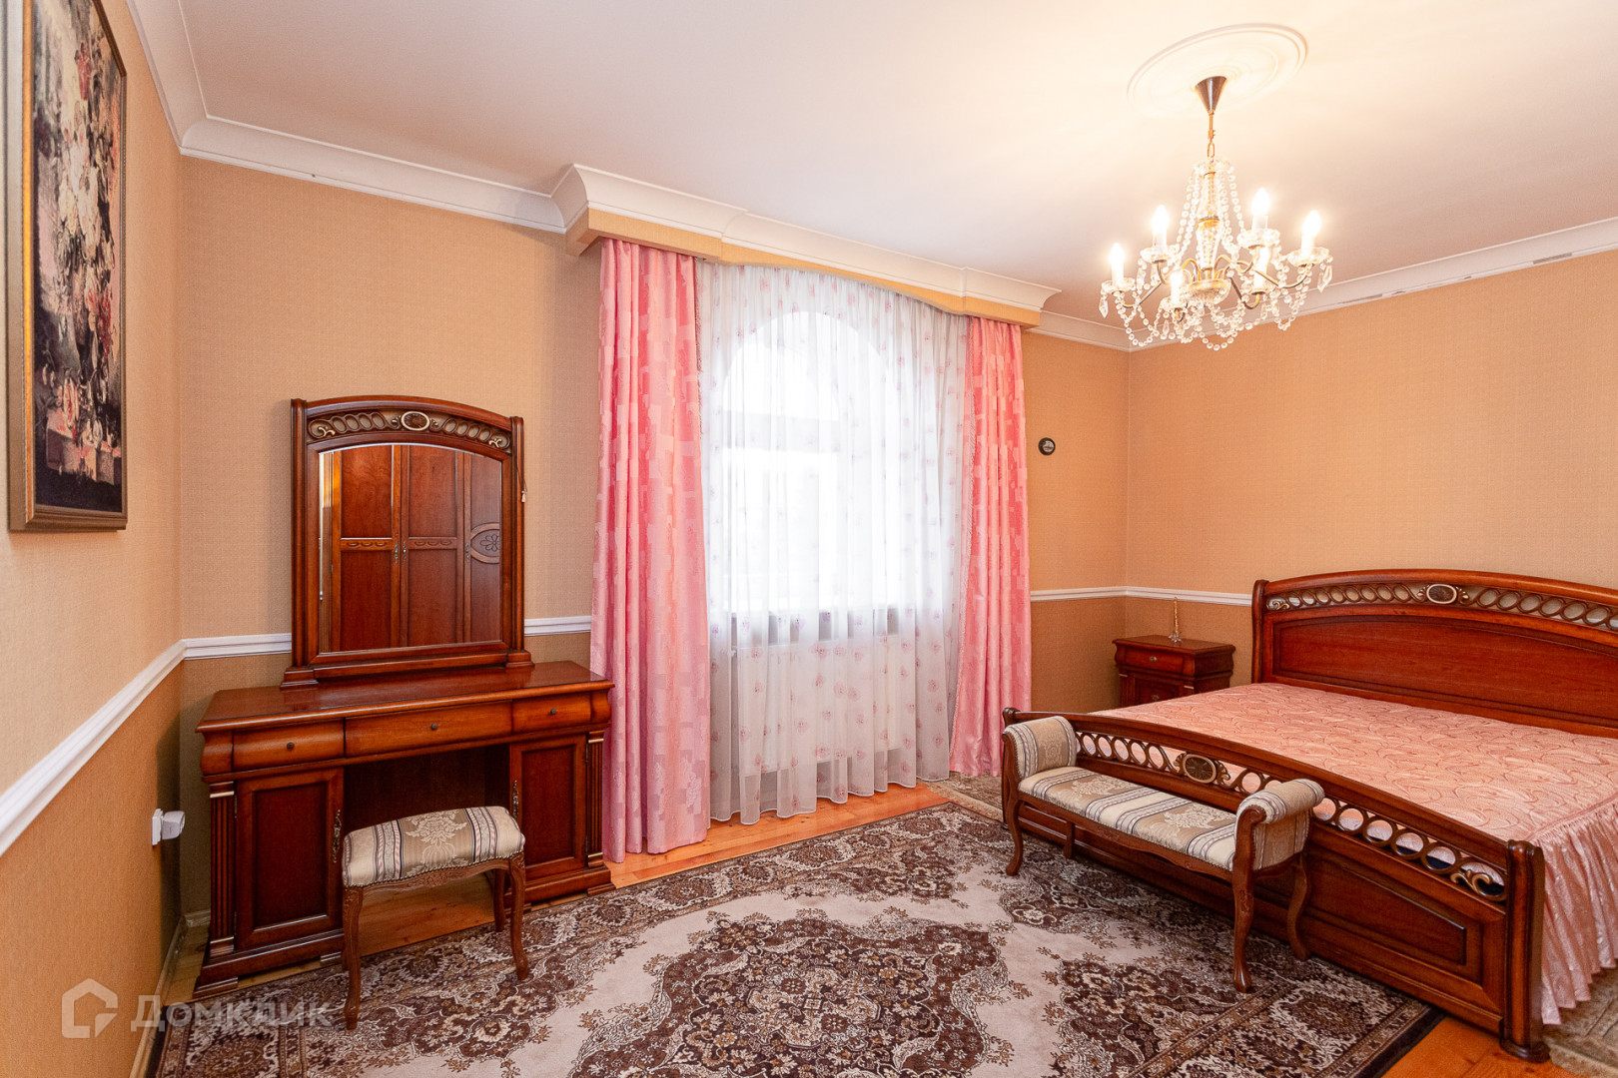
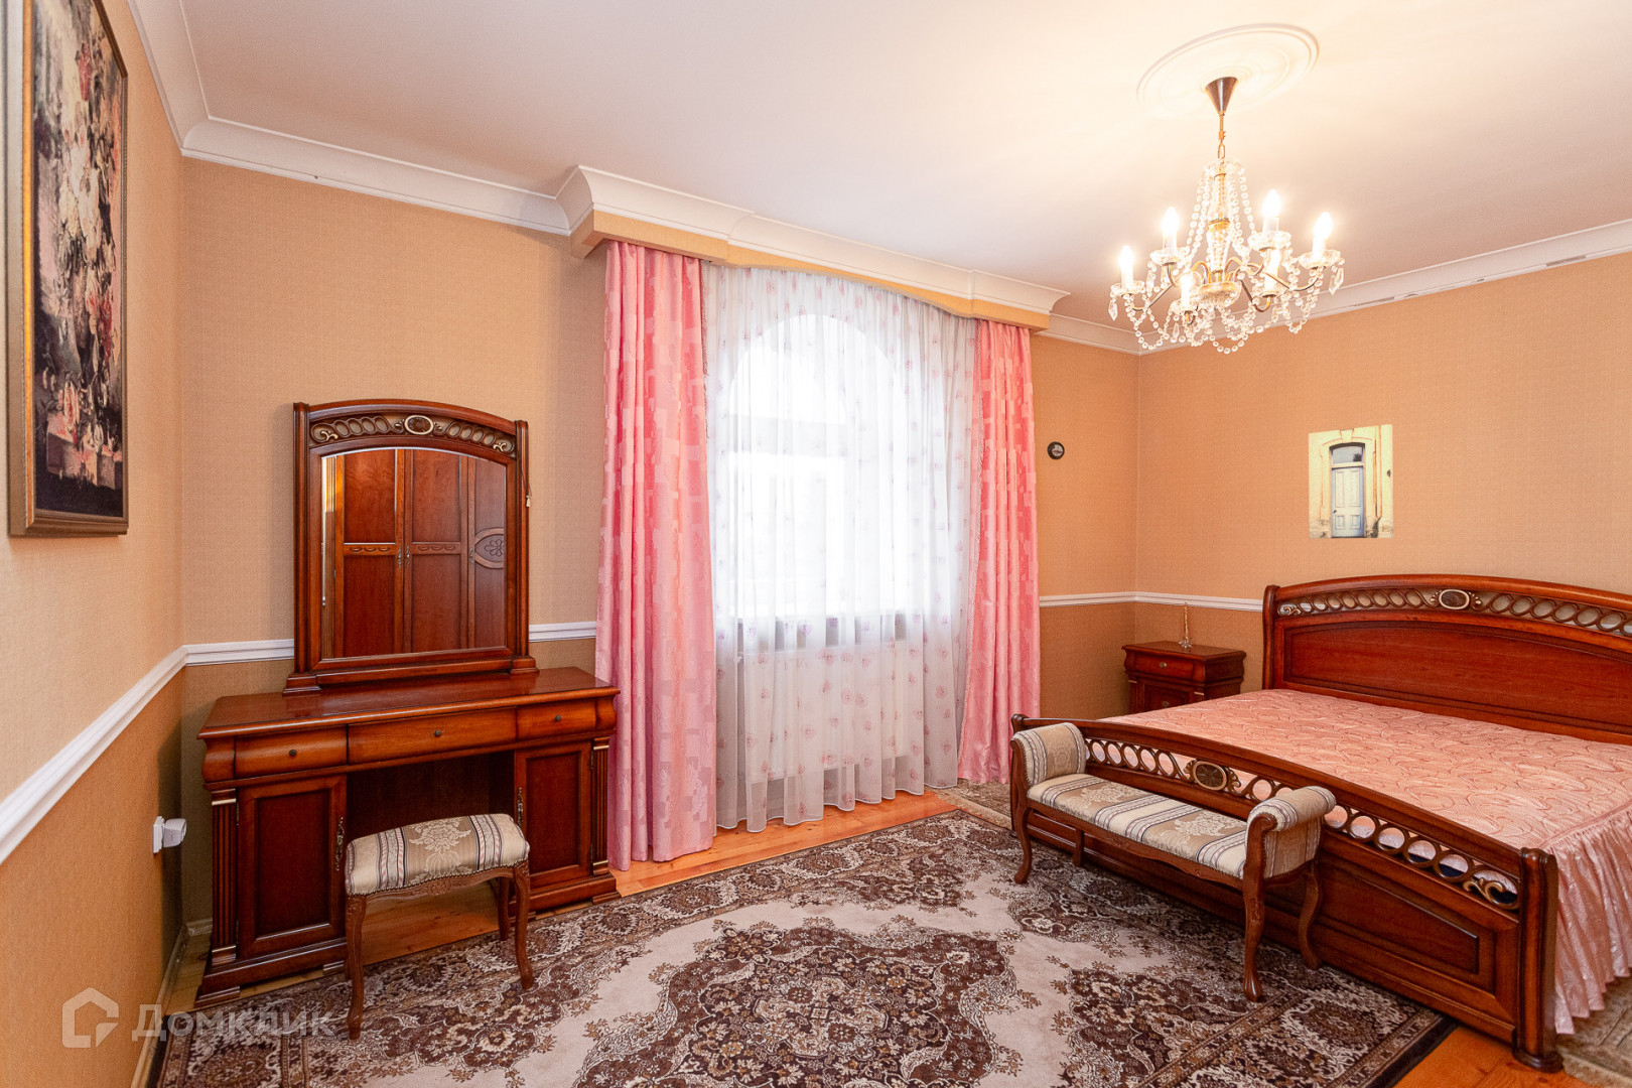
+ wall art (1349, 483)
